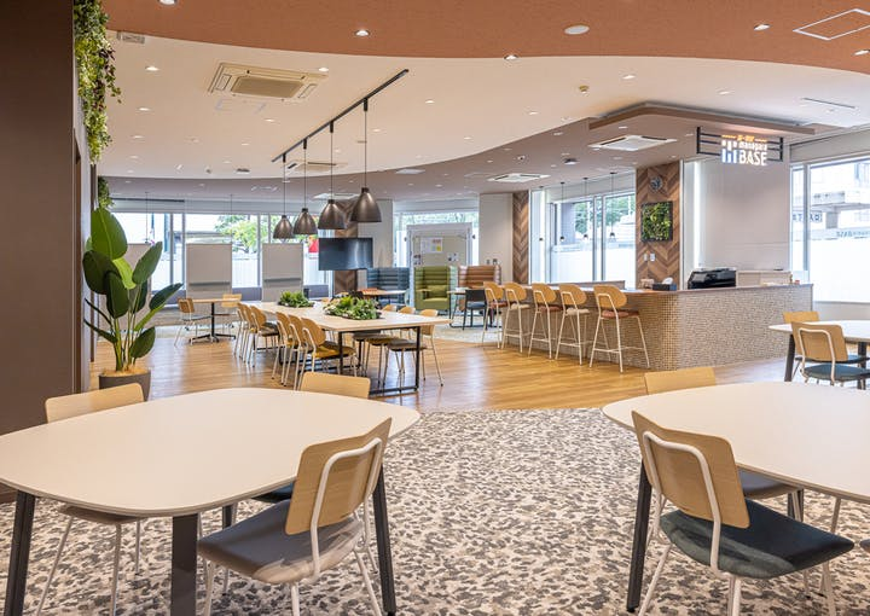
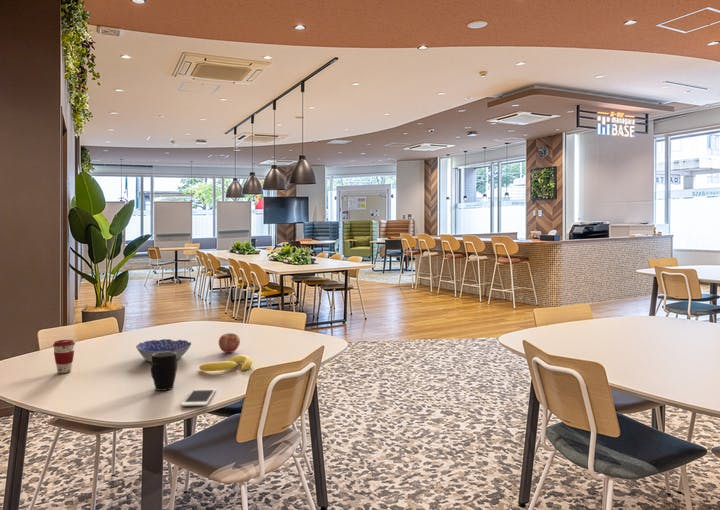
+ cell phone (199, 397)
+ mug (161, 372)
+ bowl (164, 351)
+ apple (229, 343)
+ banana (227, 363)
+ coffee cup (64, 356)
